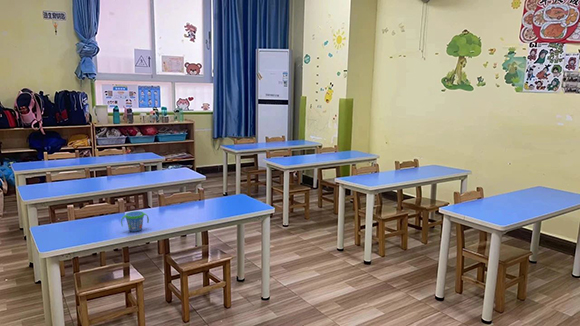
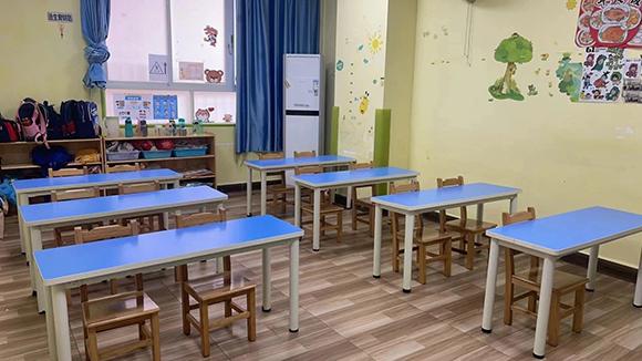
- snack cup (135, 221)
